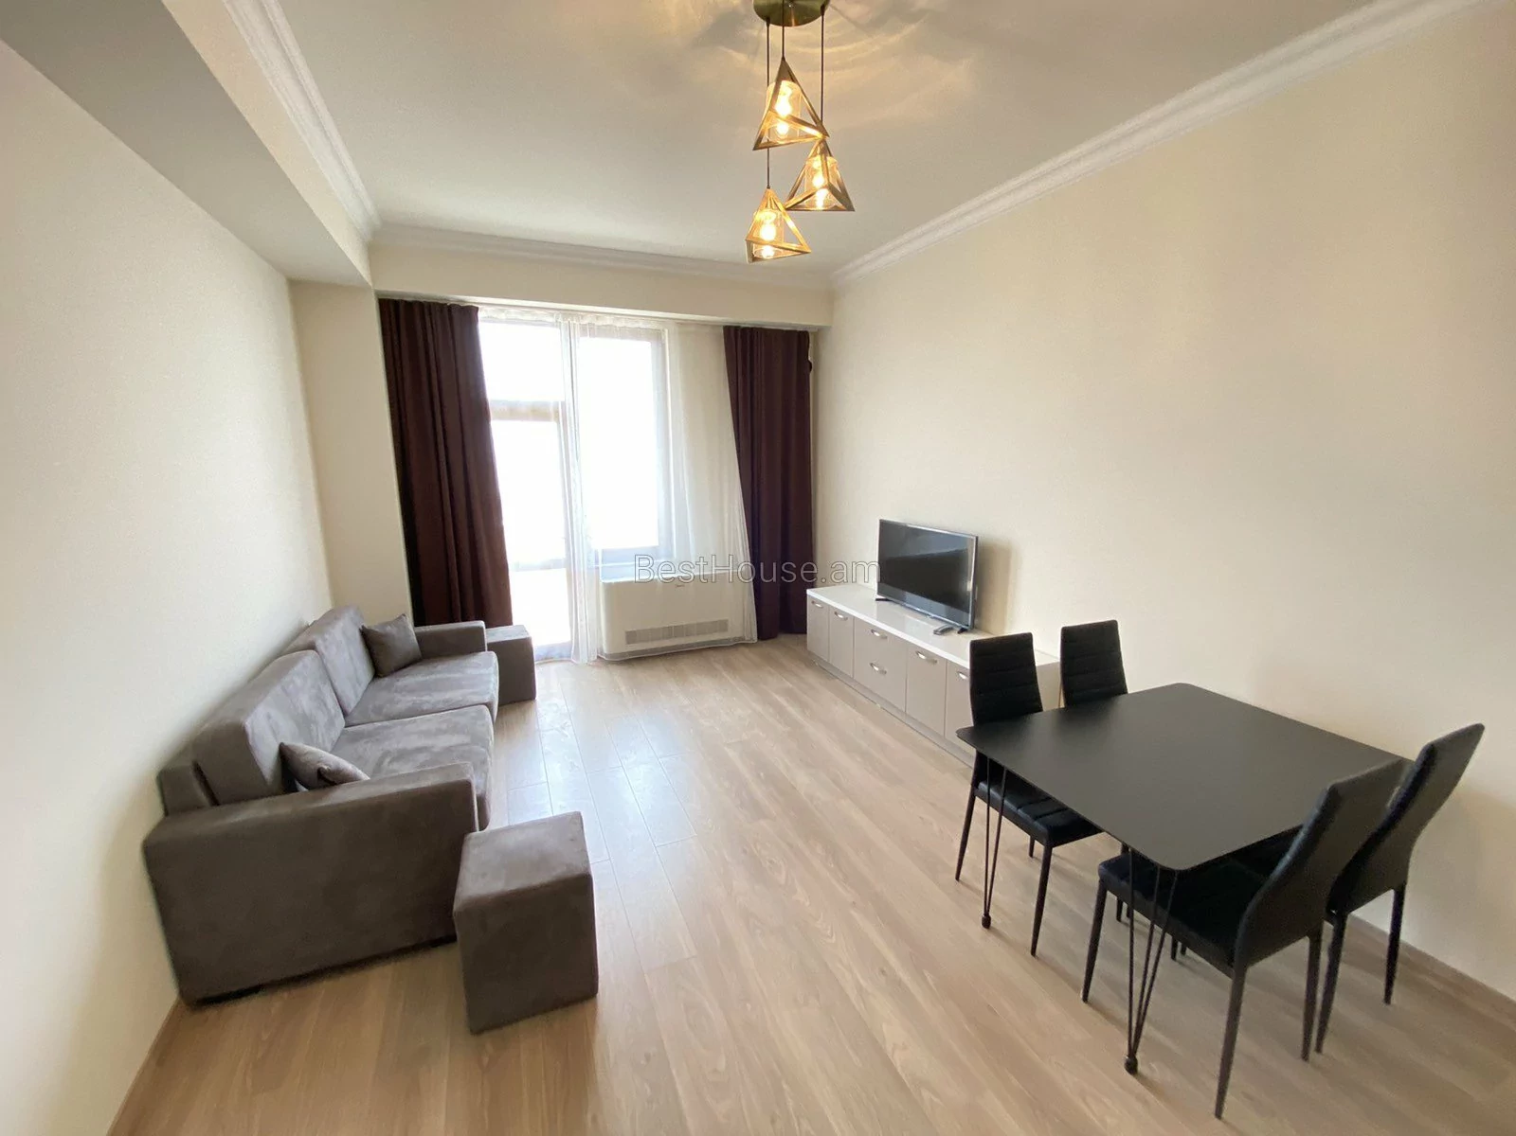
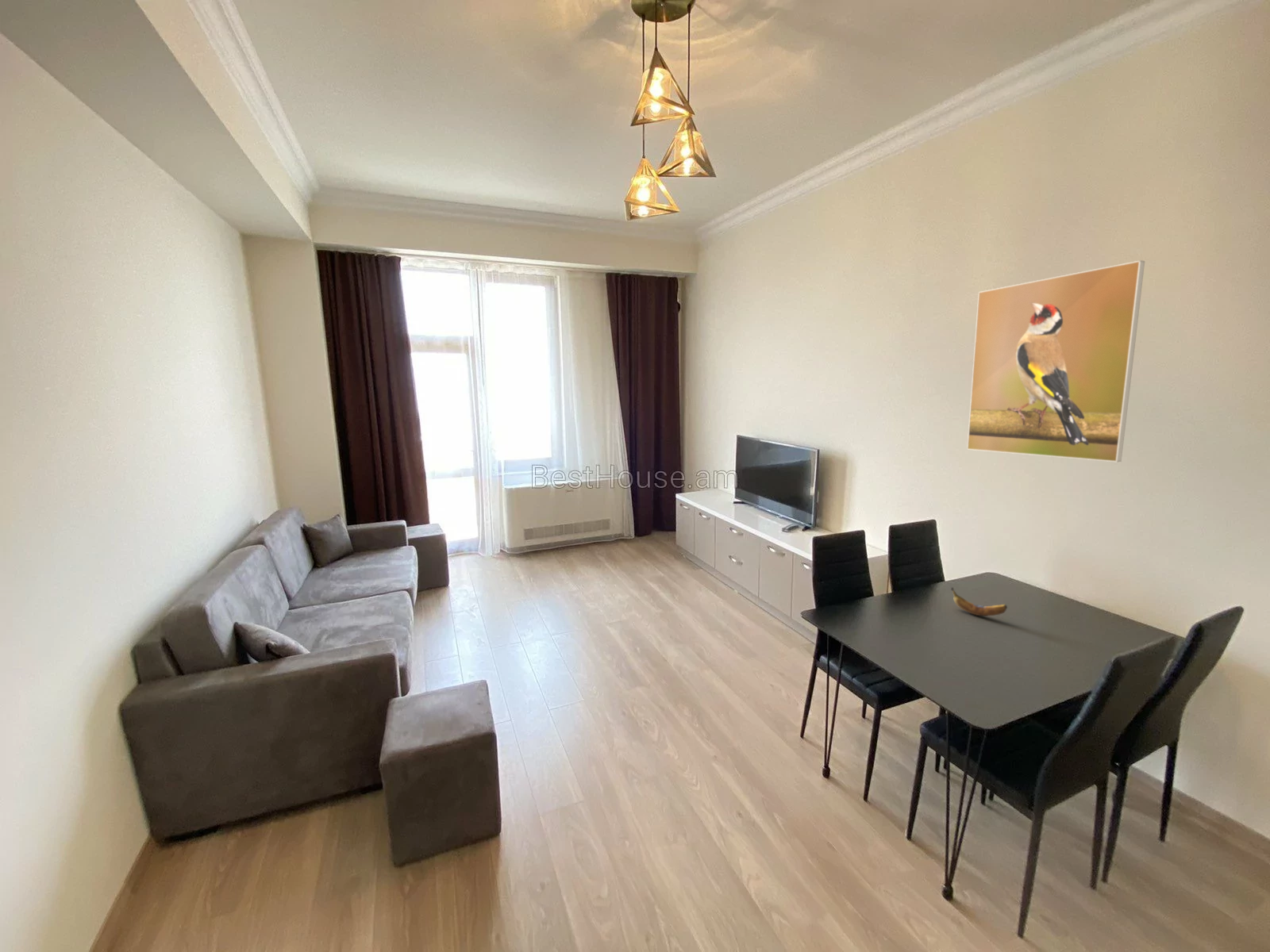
+ banana (977, 605)
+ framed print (1043, 368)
